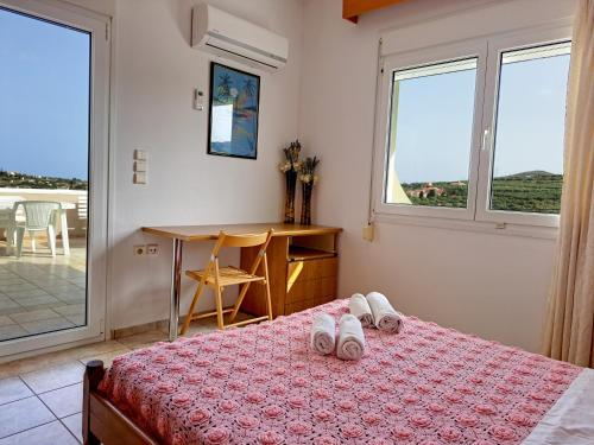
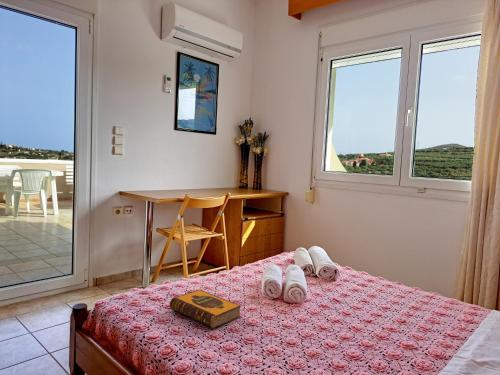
+ hardback book (204, 307)
